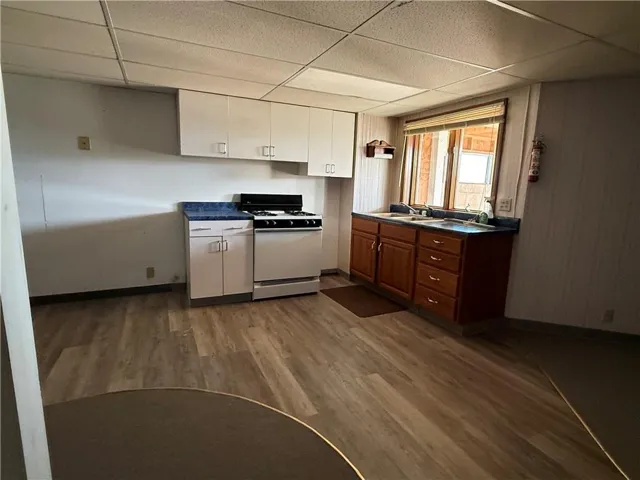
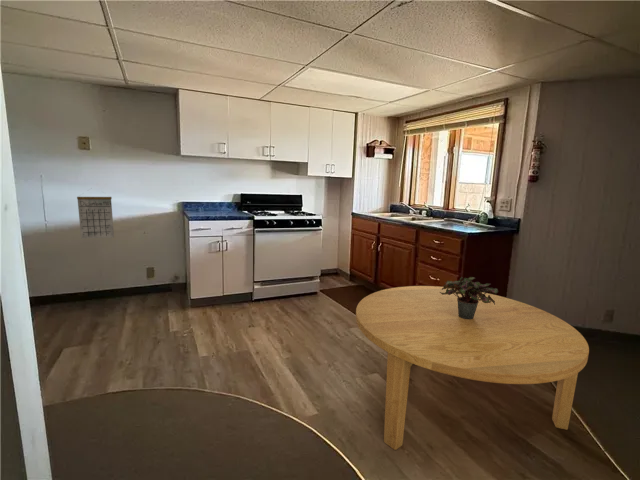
+ calendar (95, 212)
+ potted plant (467, 297)
+ dining table (455, 360)
